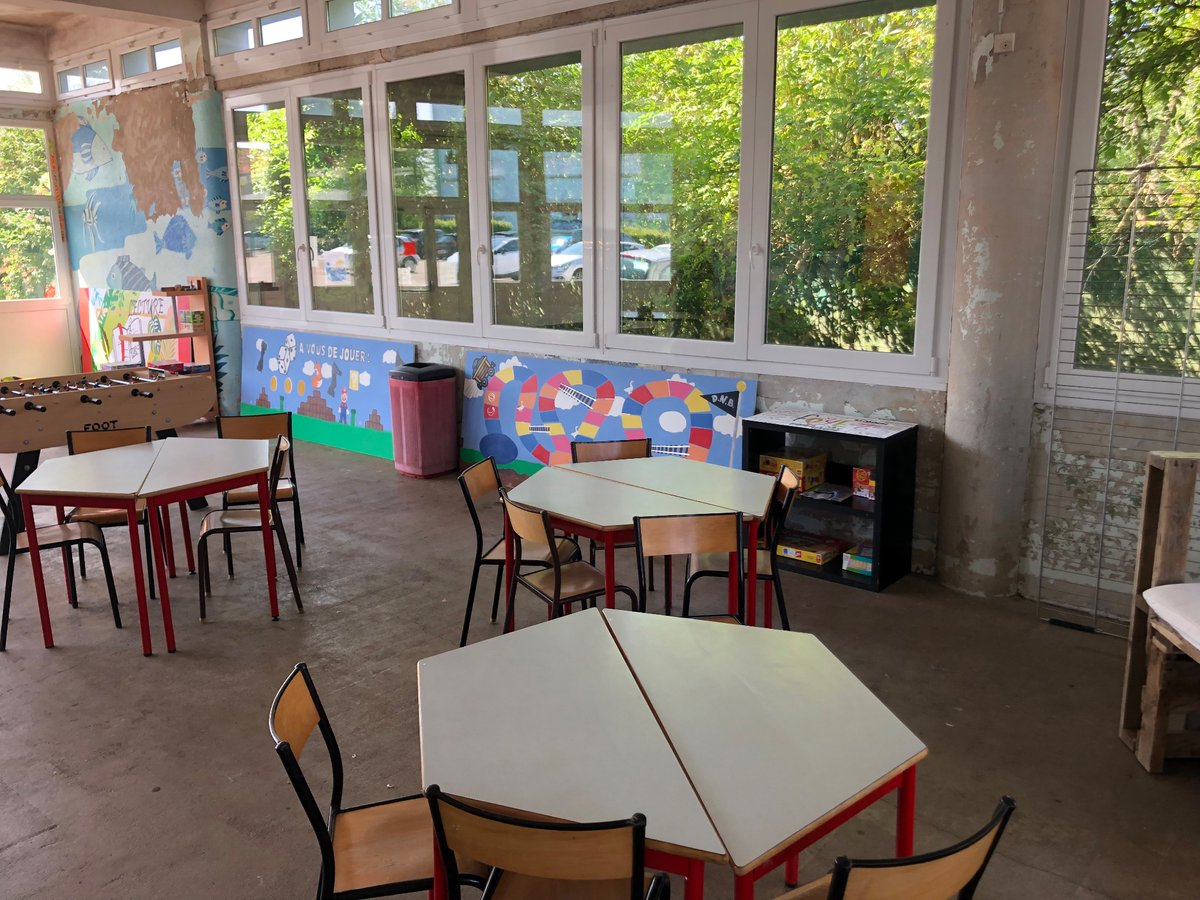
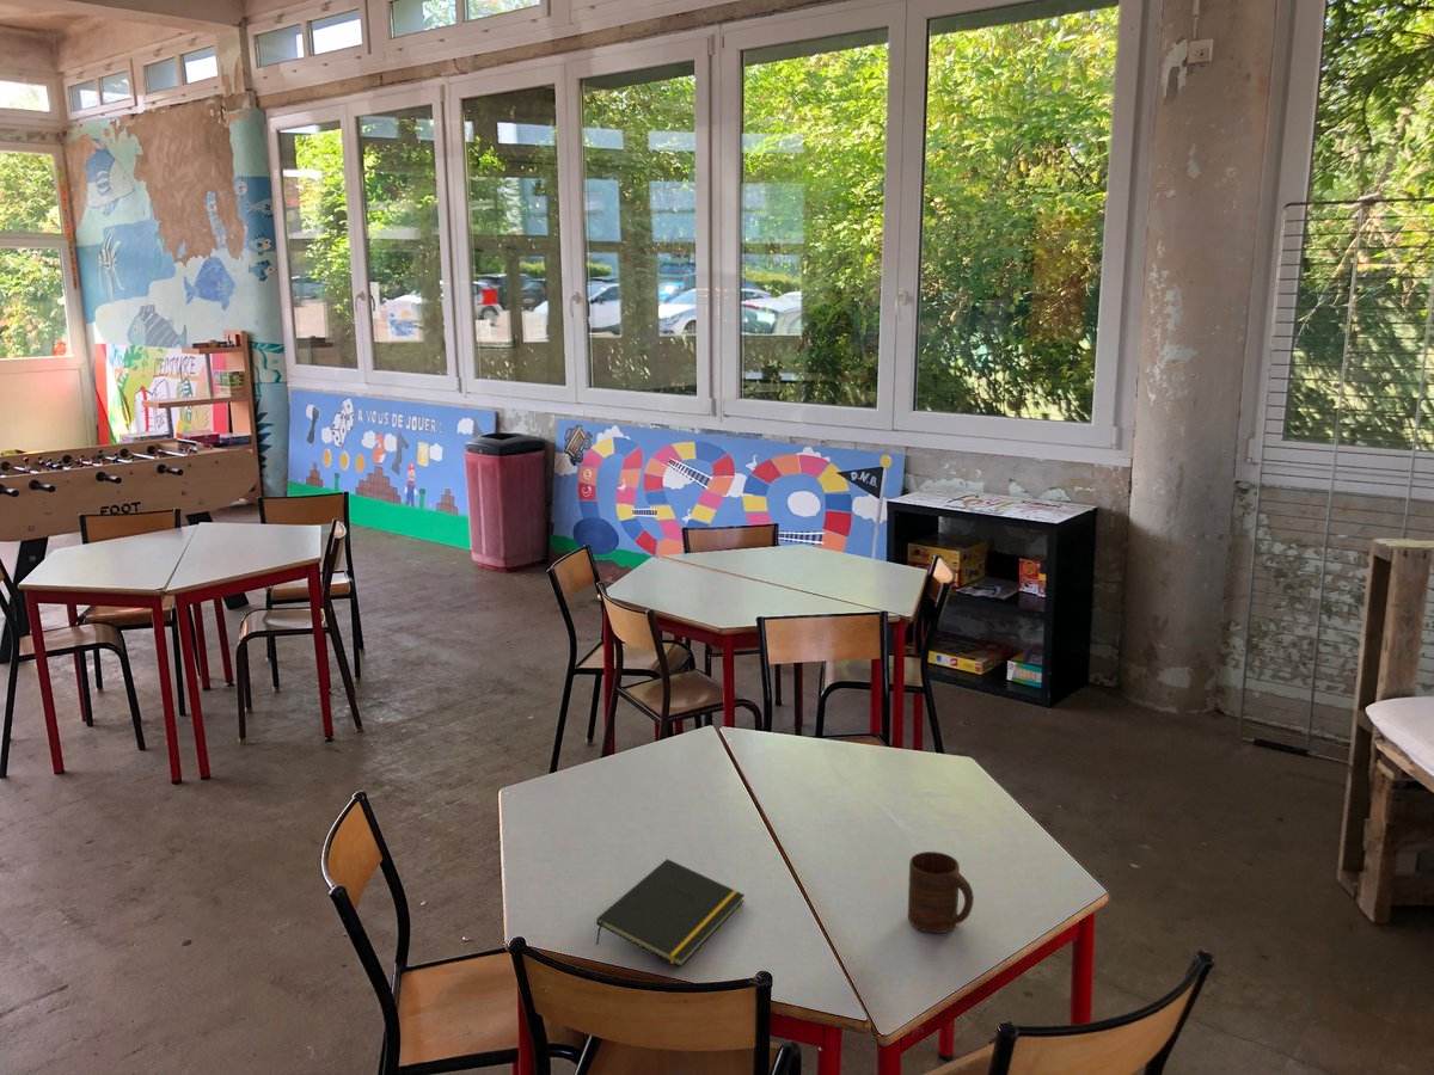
+ notepad (673, 909)
+ cup (940, 893)
